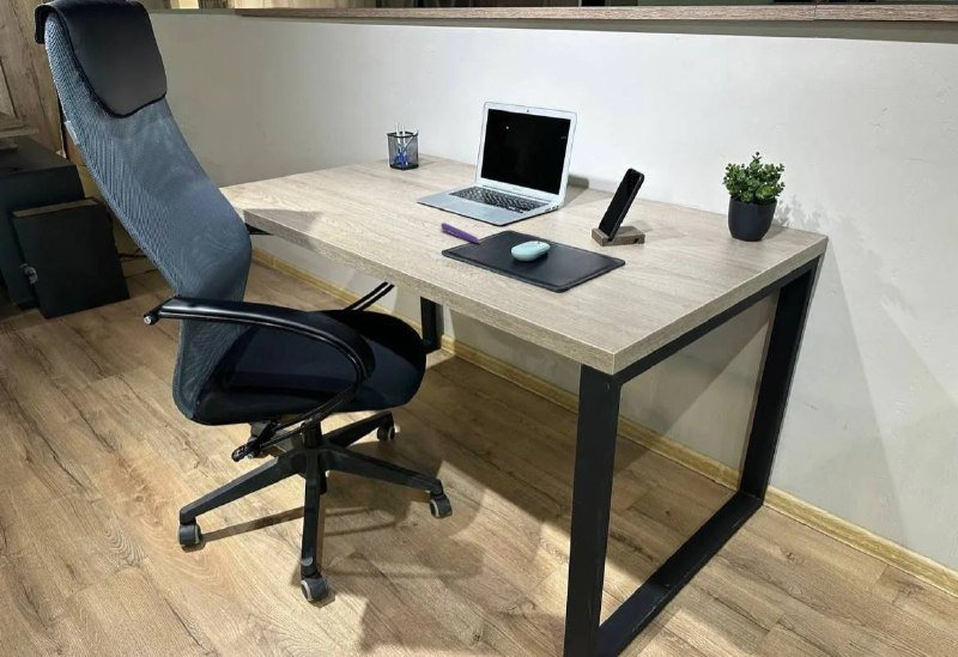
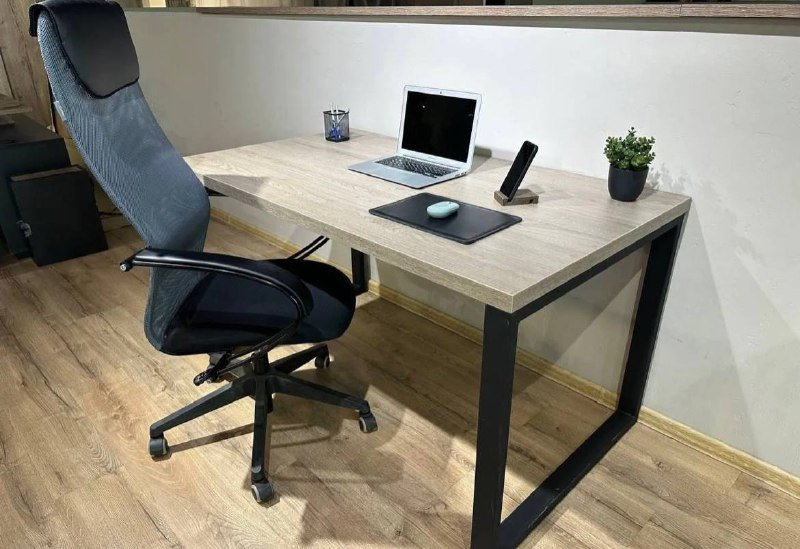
- pen (460, 232)
